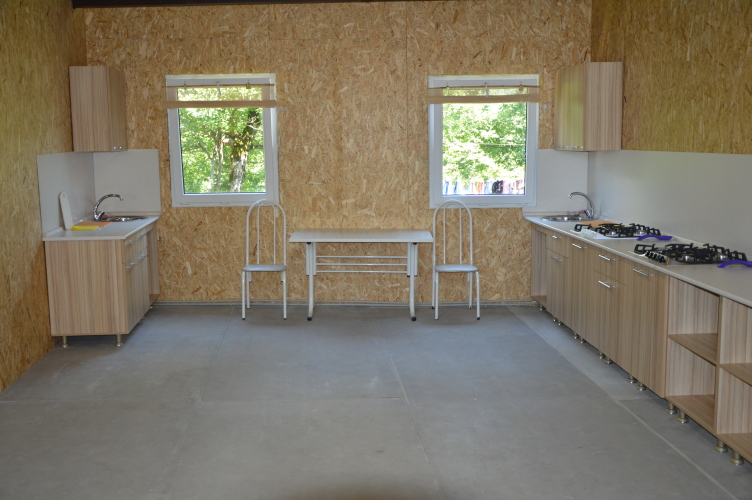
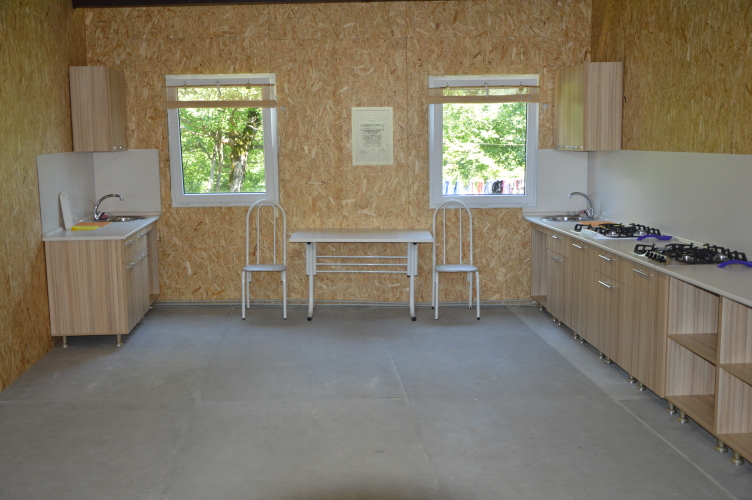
+ wall art (372, 136)
